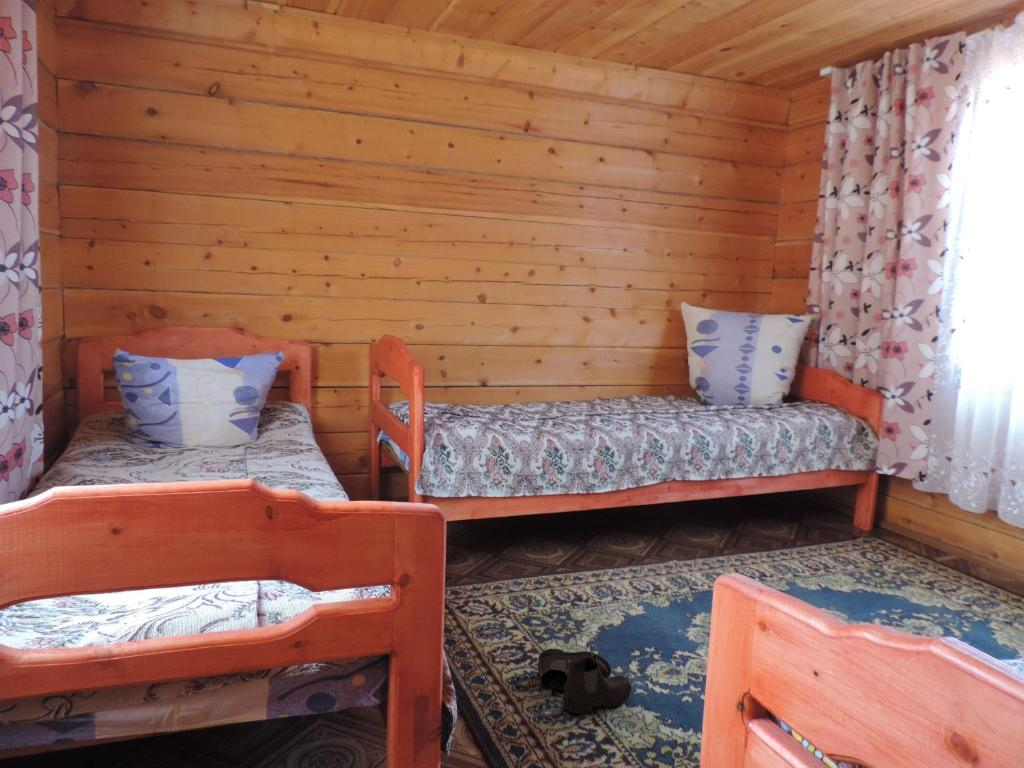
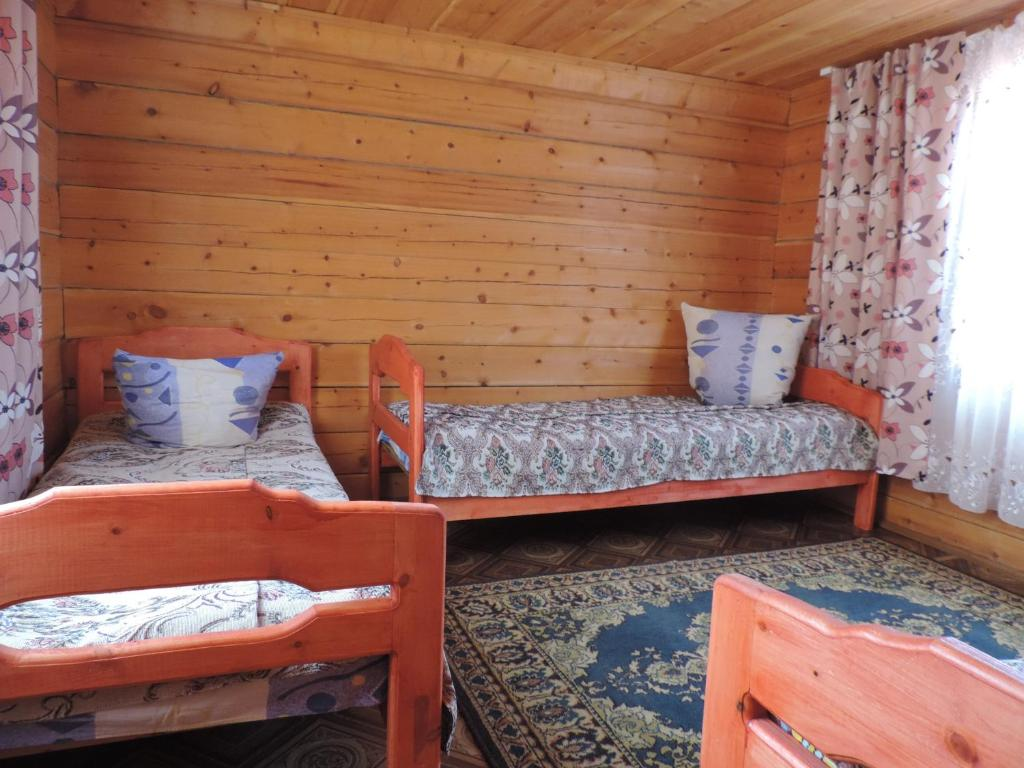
- boots (576, 664)
